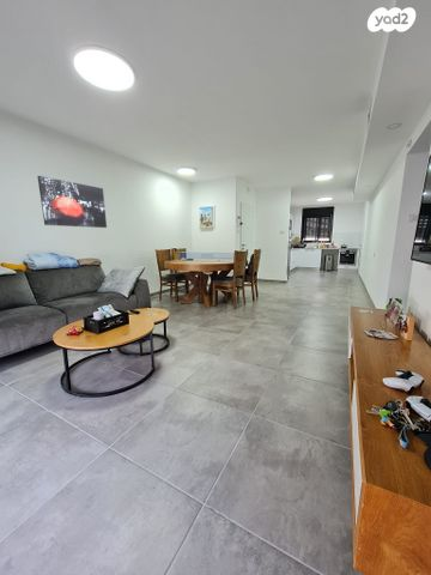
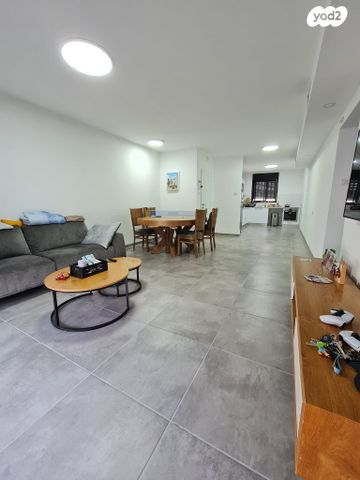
- wall art (75, 205)
